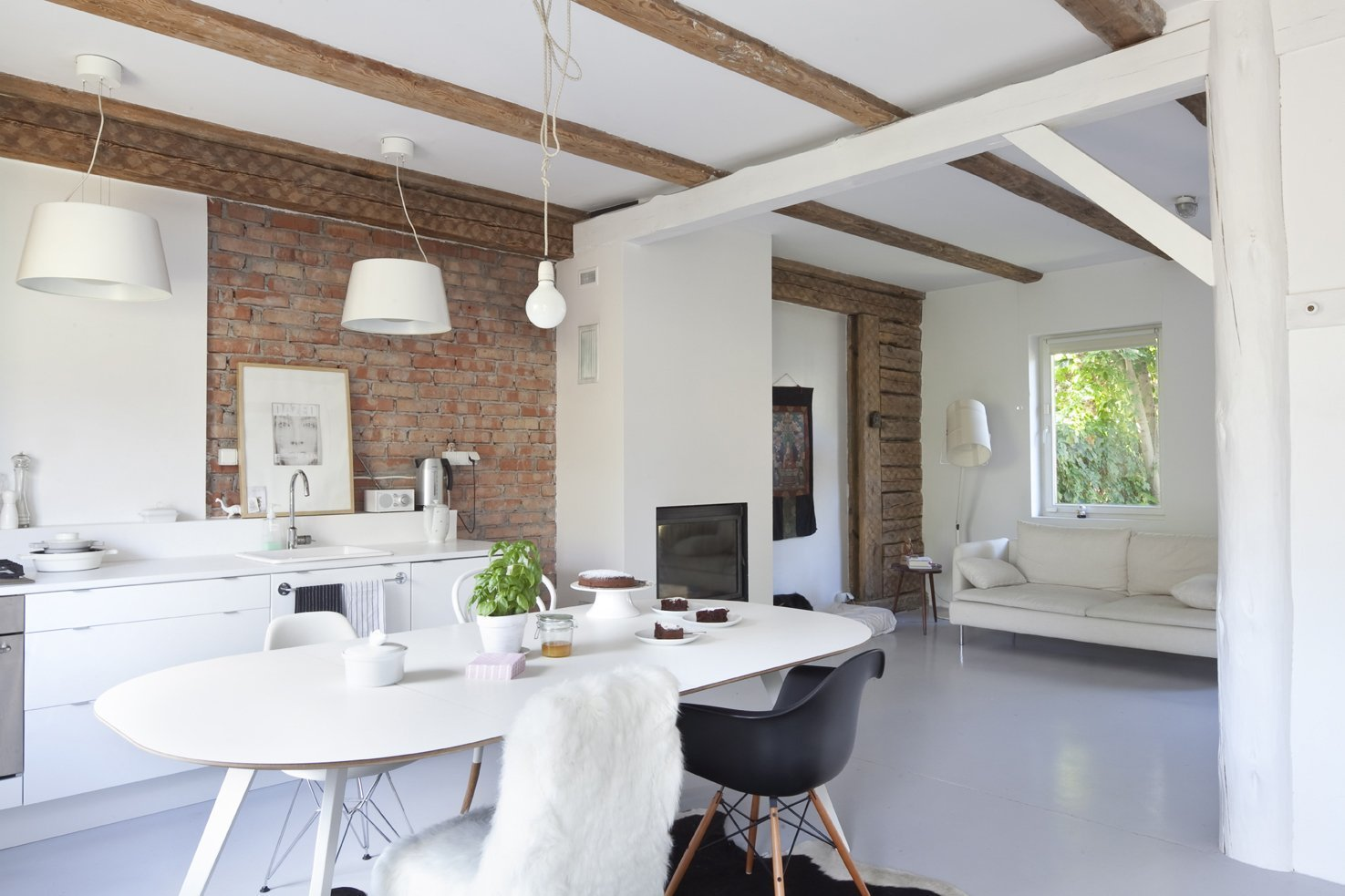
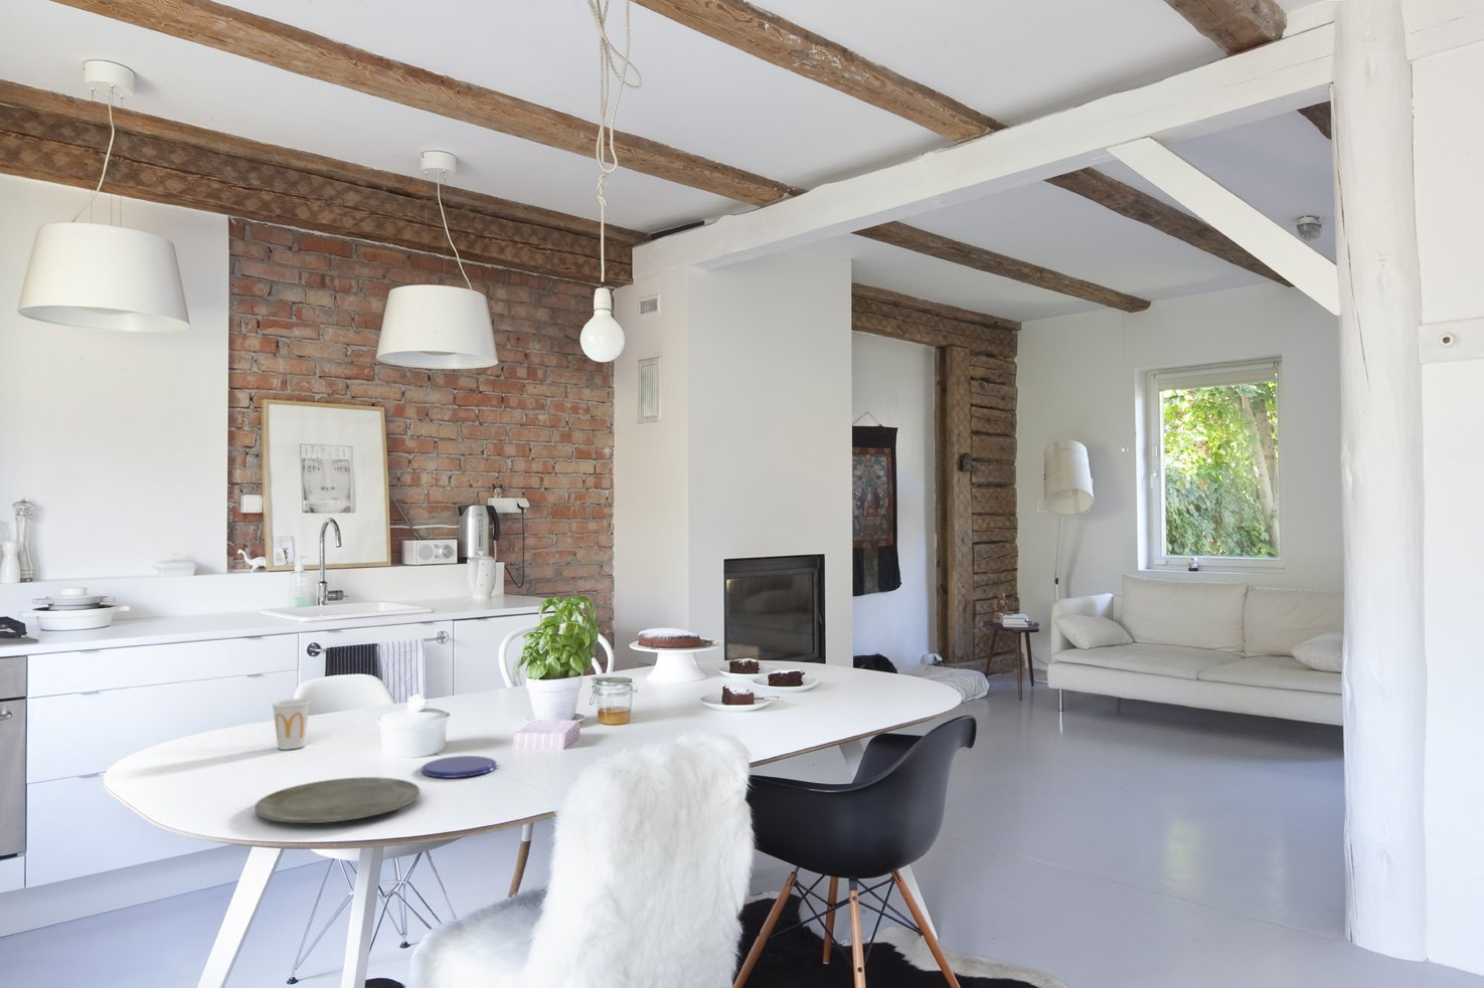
+ saucer (459, 766)
+ plate (339, 801)
+ cup (291, 723)
